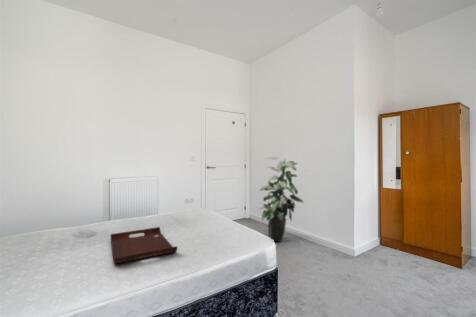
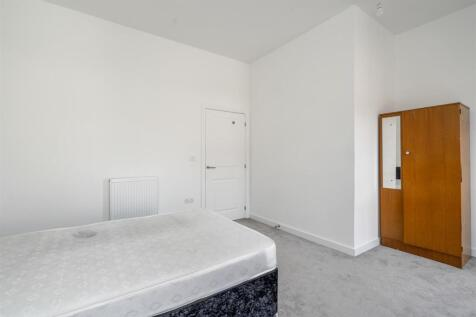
- serving tray (141, 243)
- indoor plant (278, 198)
